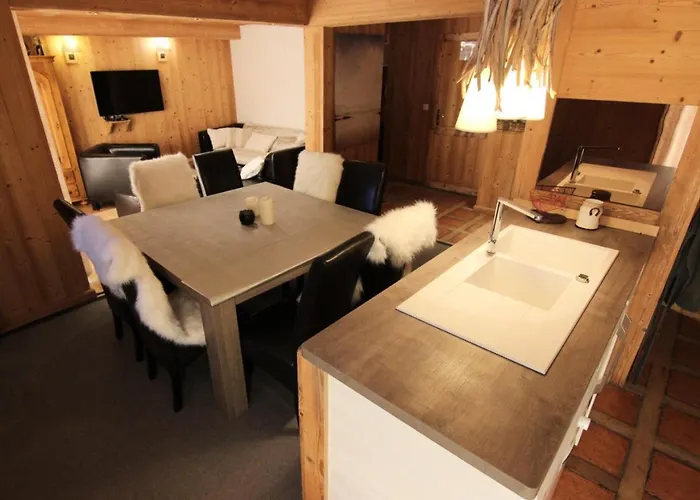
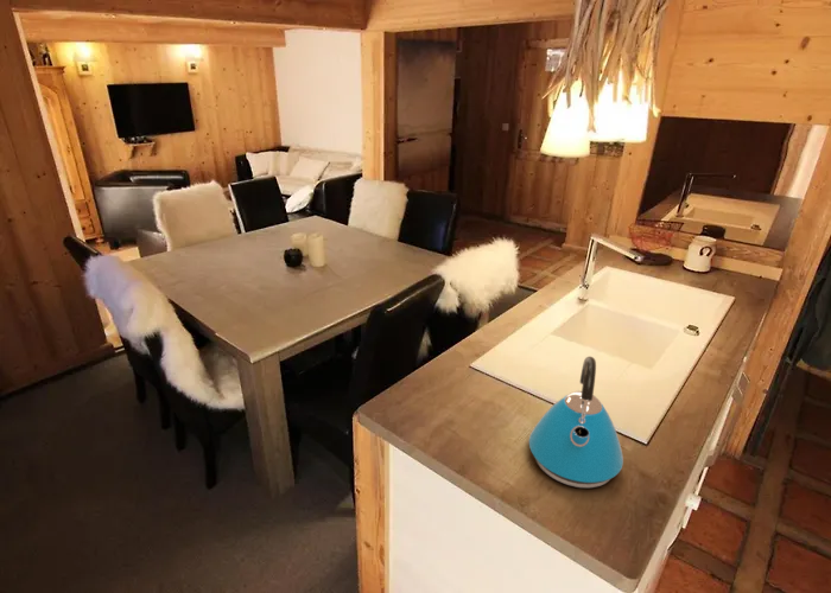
+ kettle (581, 410)
